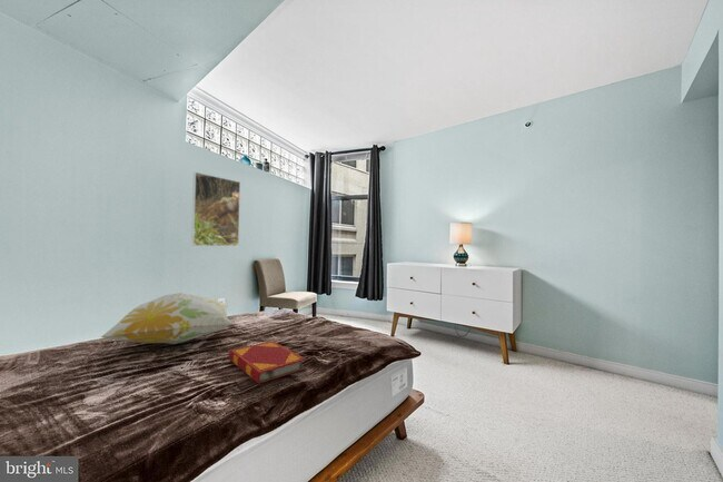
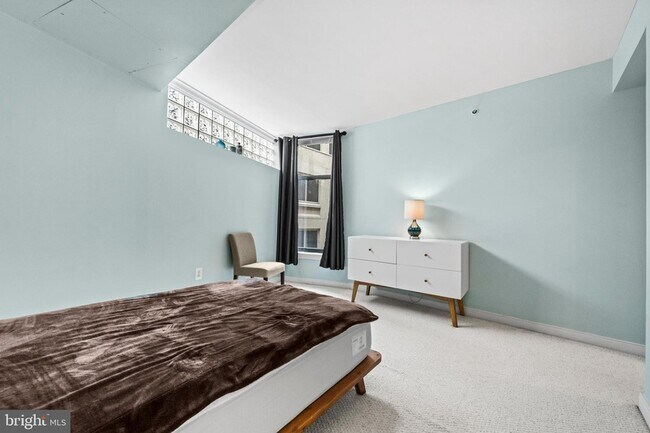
- decorative pillow (178, 317)
- hardback book (266, 358)
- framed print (217, 212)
